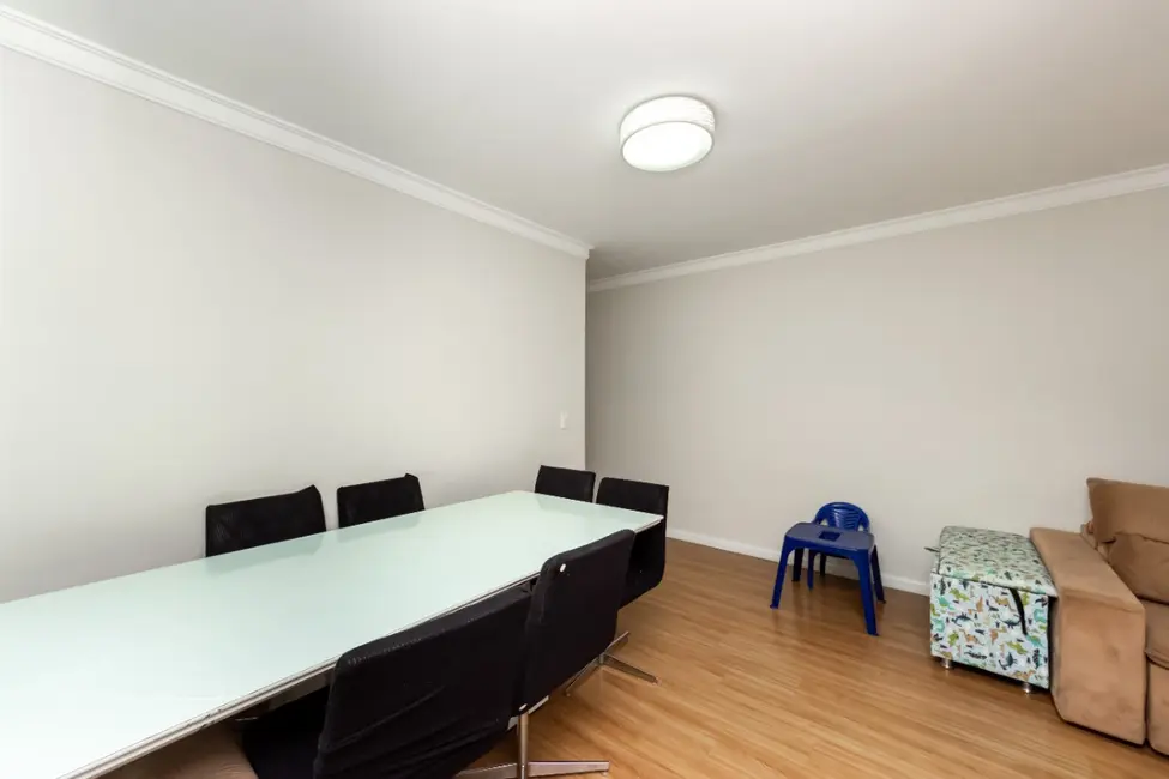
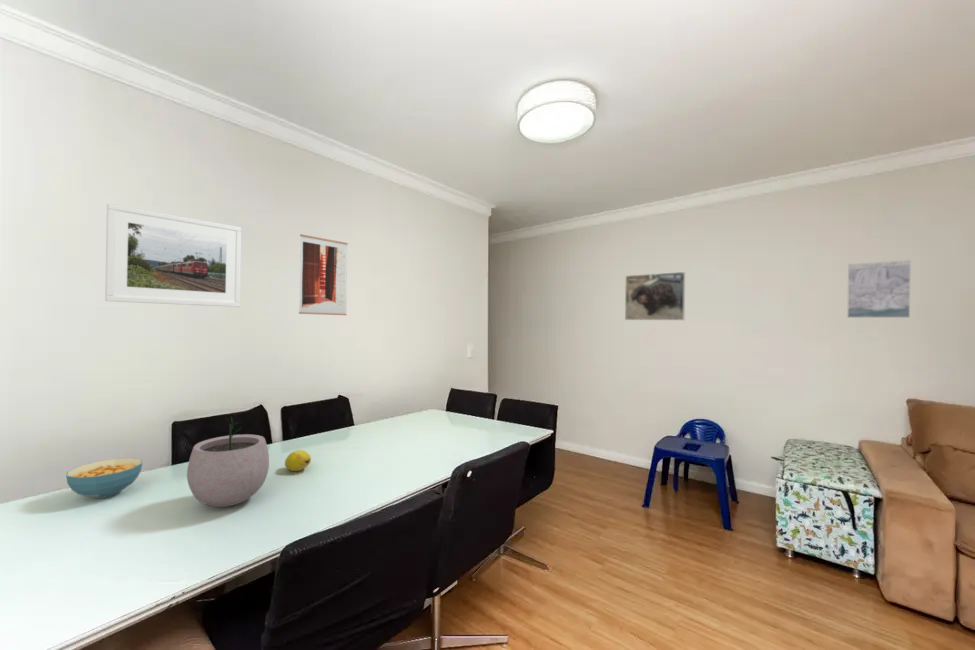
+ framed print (877, 290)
+ fruit (298, 460)
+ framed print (653, 297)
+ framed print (180, 260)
+ plant pot (230, 459)
+ wall art (324, 276)
+ cereal bowl (105, 480)
